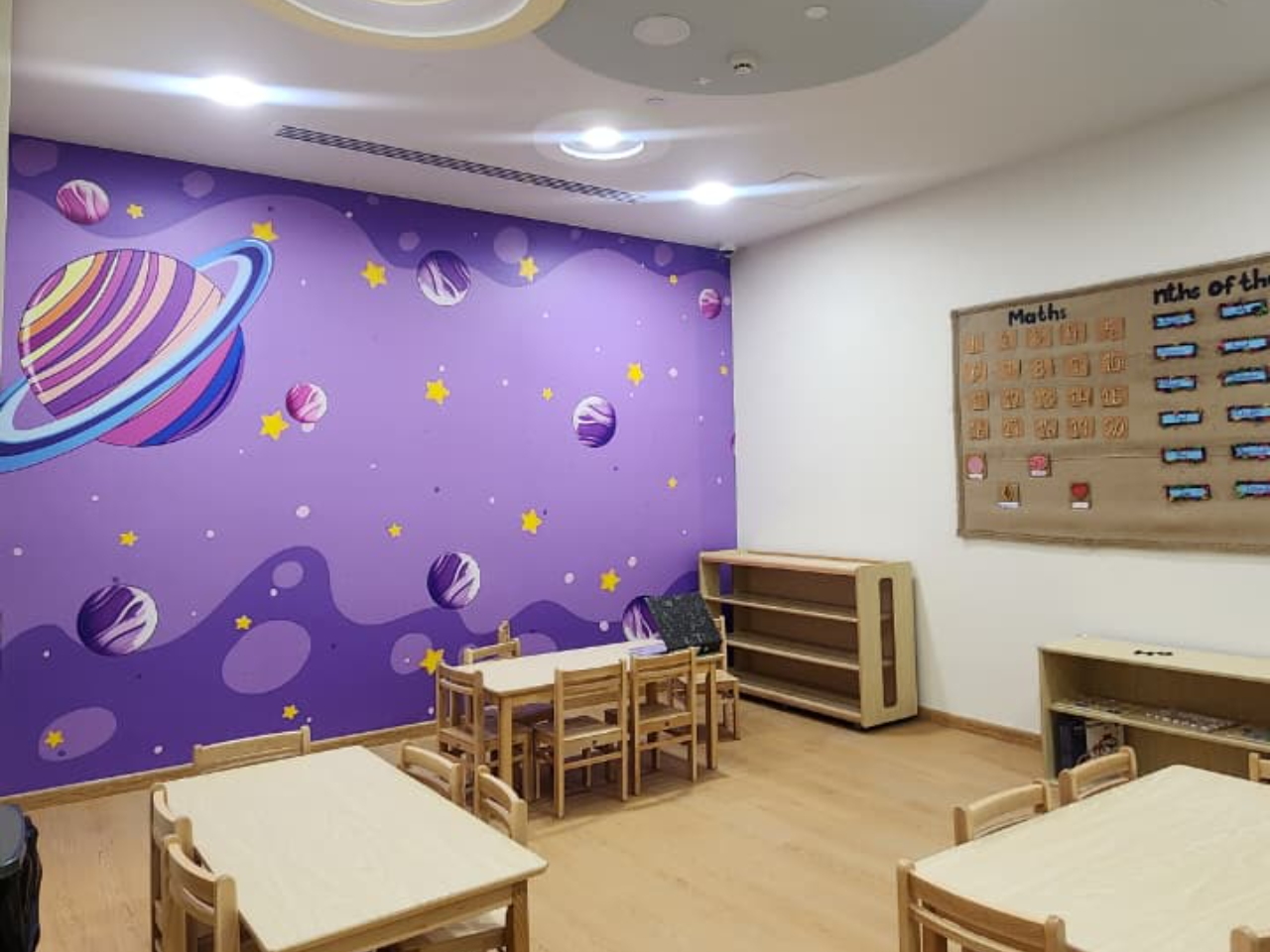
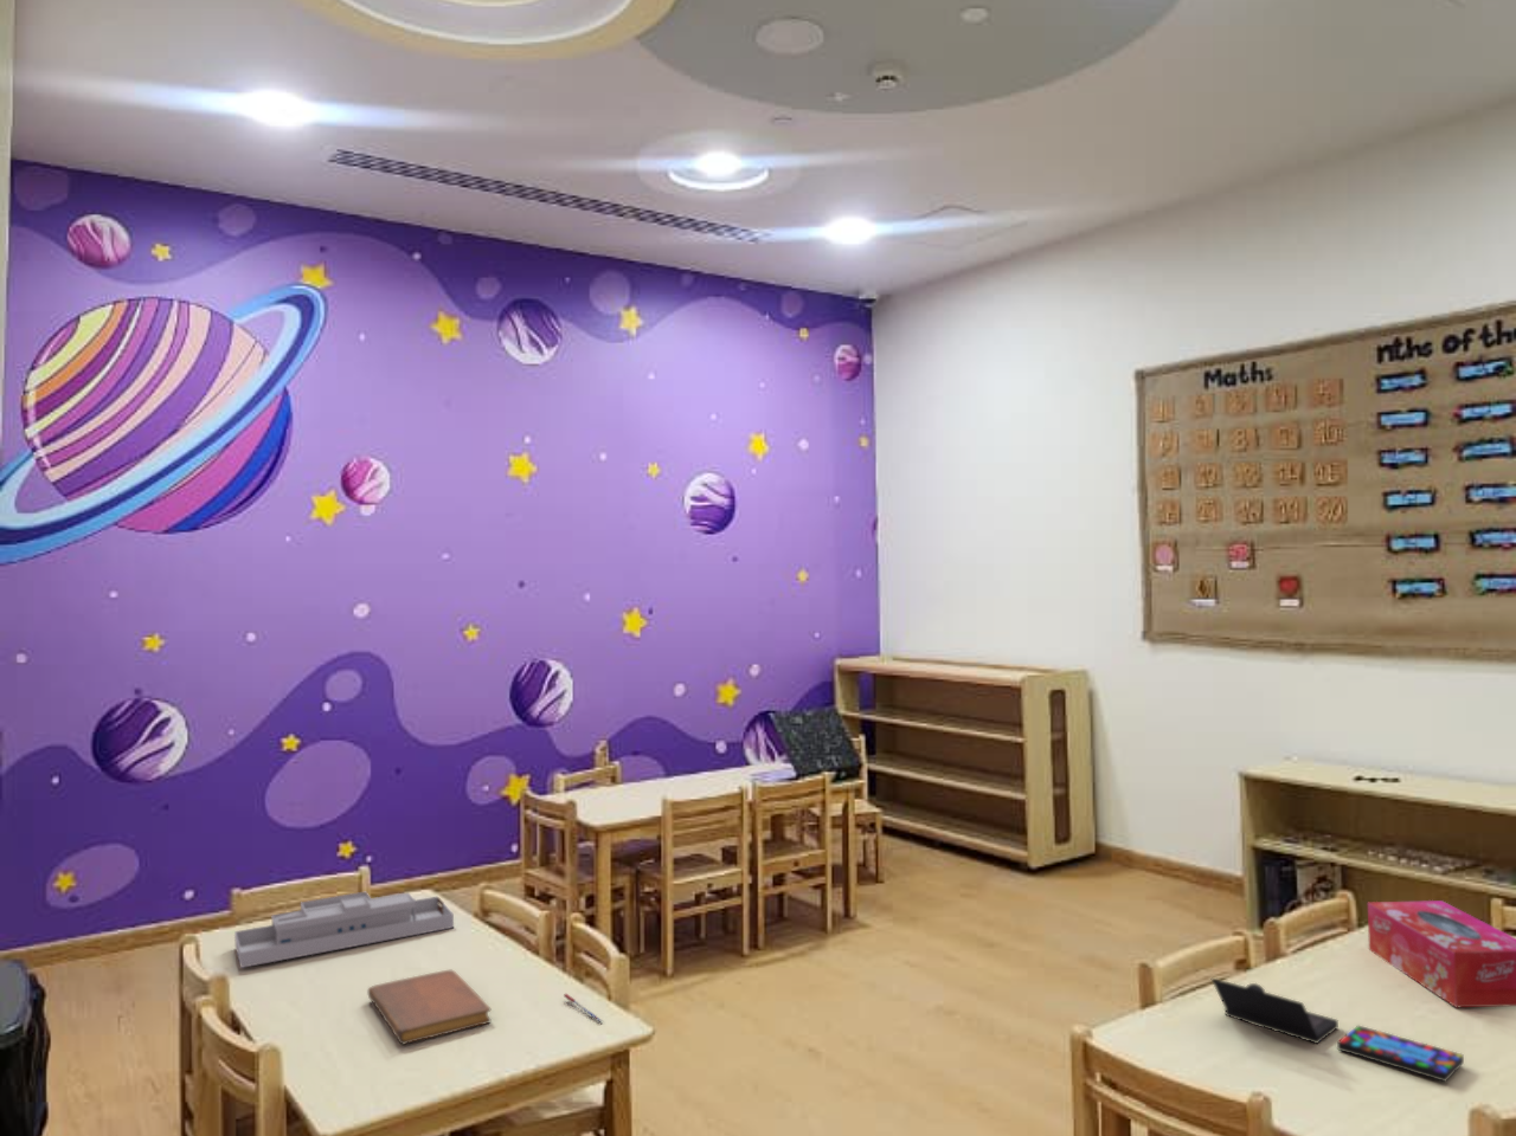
+ tissue box (1447, 950)
+ notebook (427, 1004)
+ desk organizer (345, 919)
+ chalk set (1330, 1018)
+ pen (583, 1007)
